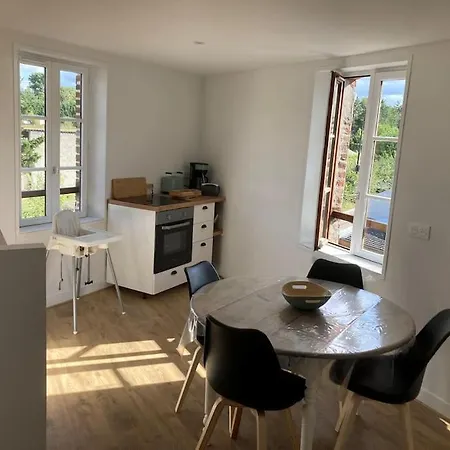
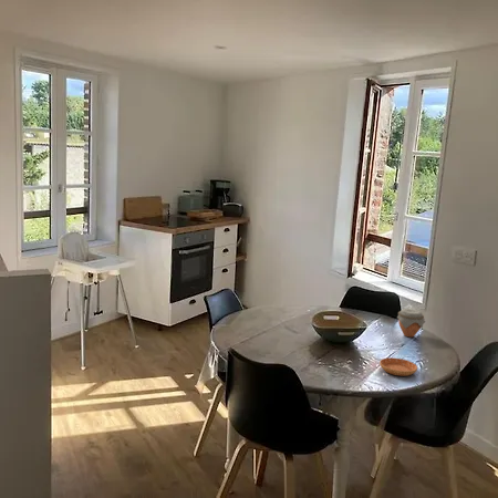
+ saucer (397, 366)
+ jar (409, 323)
